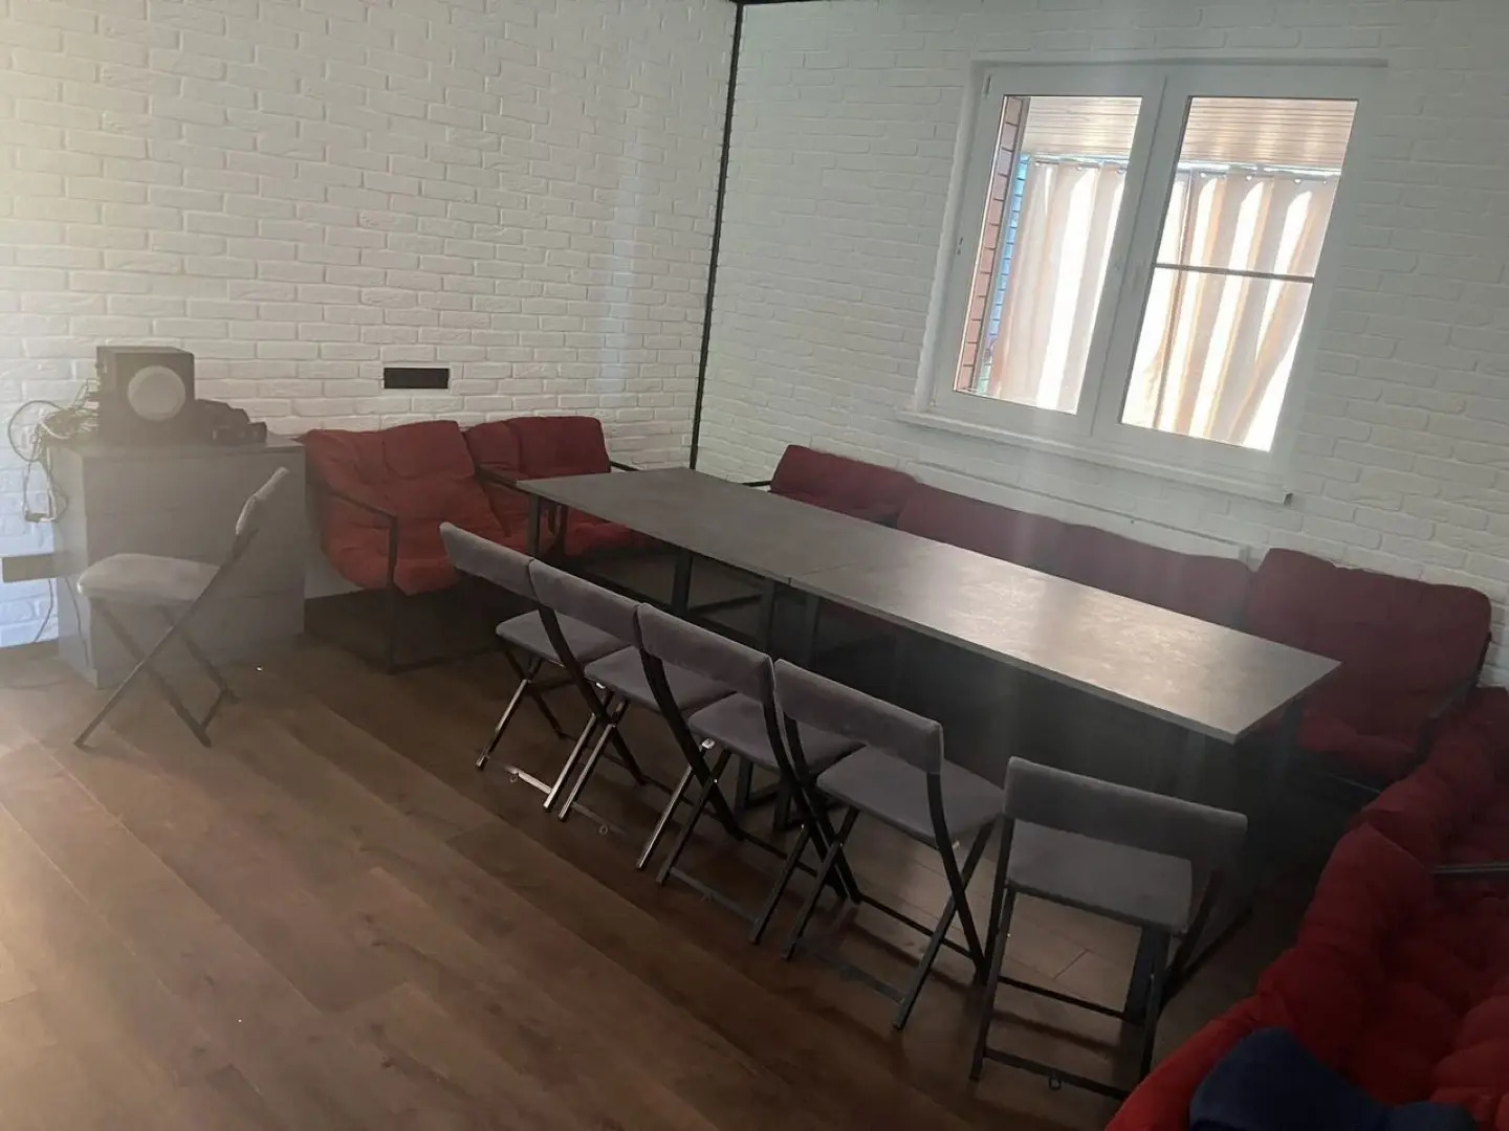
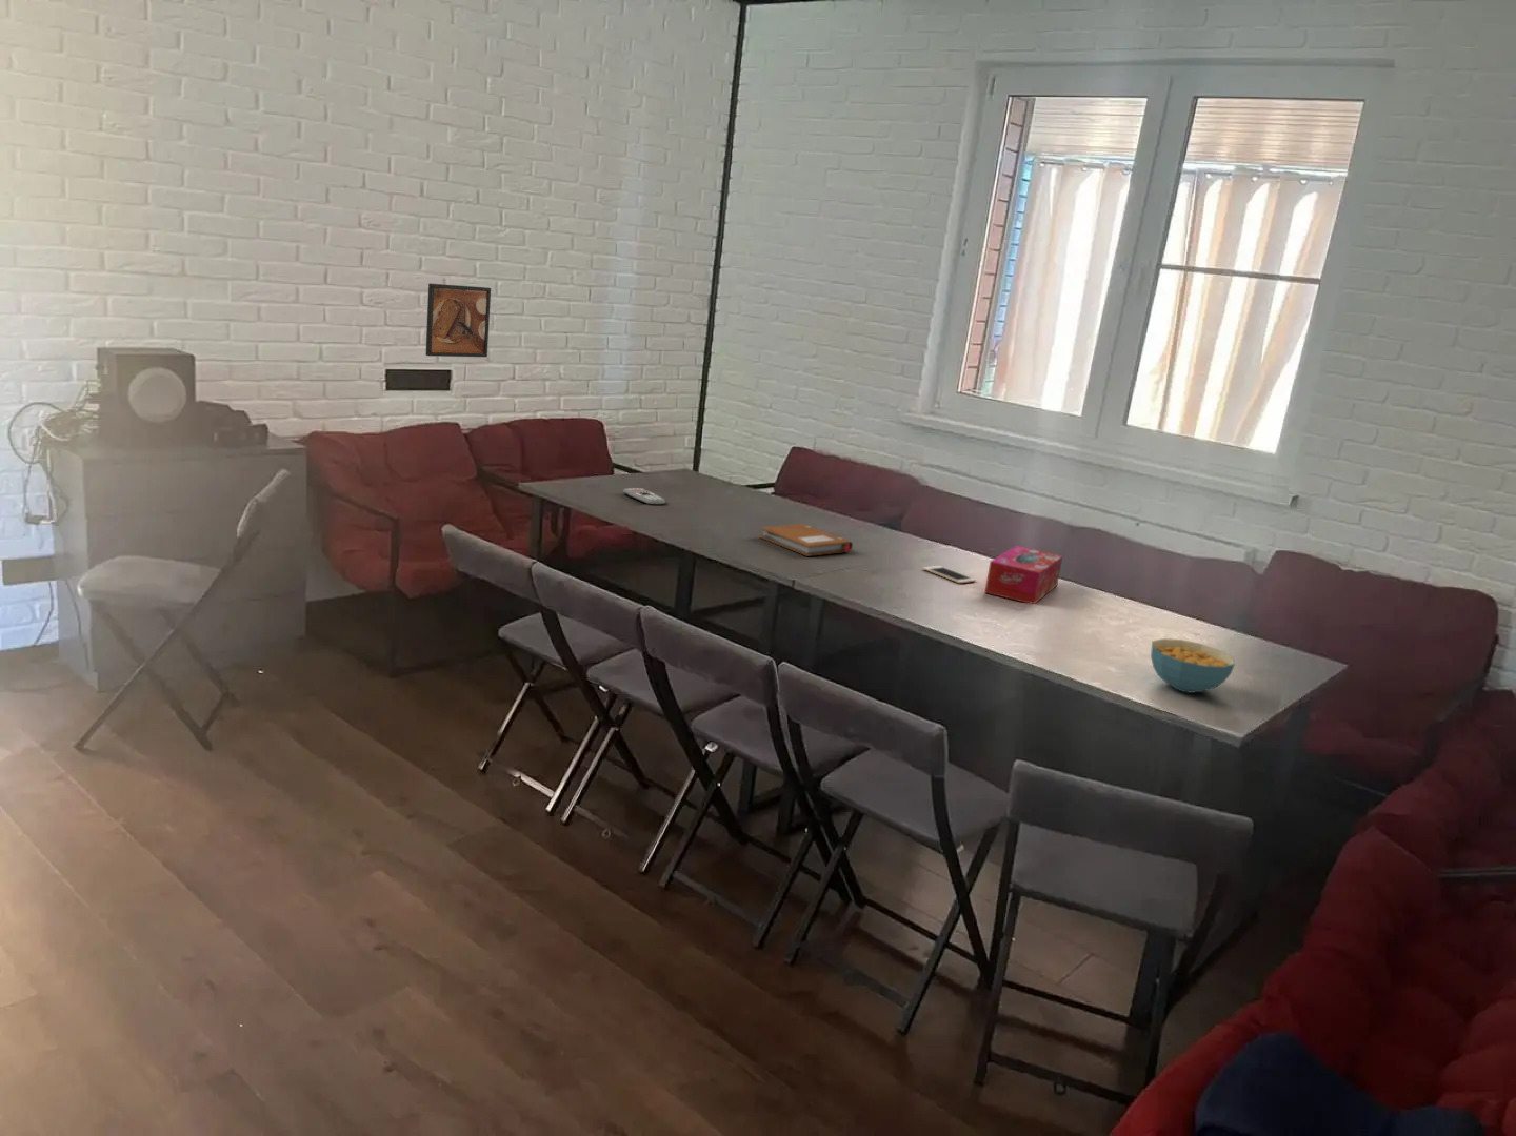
+ cereal bowl (1188, 671)
+ remote control (645, 496)
+ cell phone (949, 573)
+ tissue box (1024, 573)
+ notebook (807, 539)
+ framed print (458, 321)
